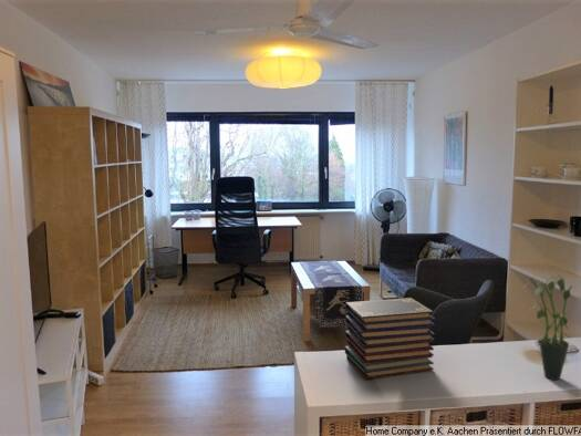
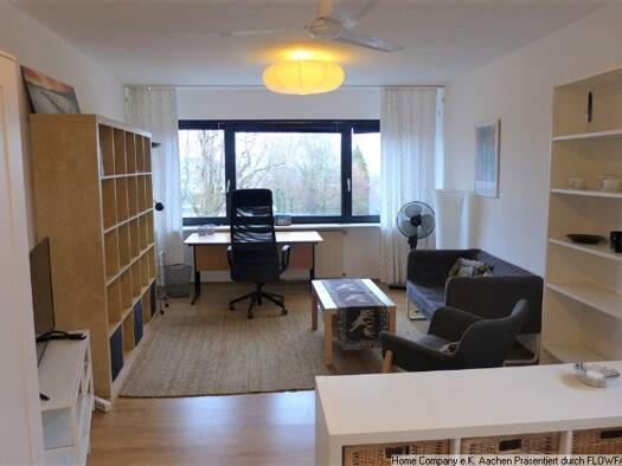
- book stack (387, 335)
- potted plant (548, 324)
